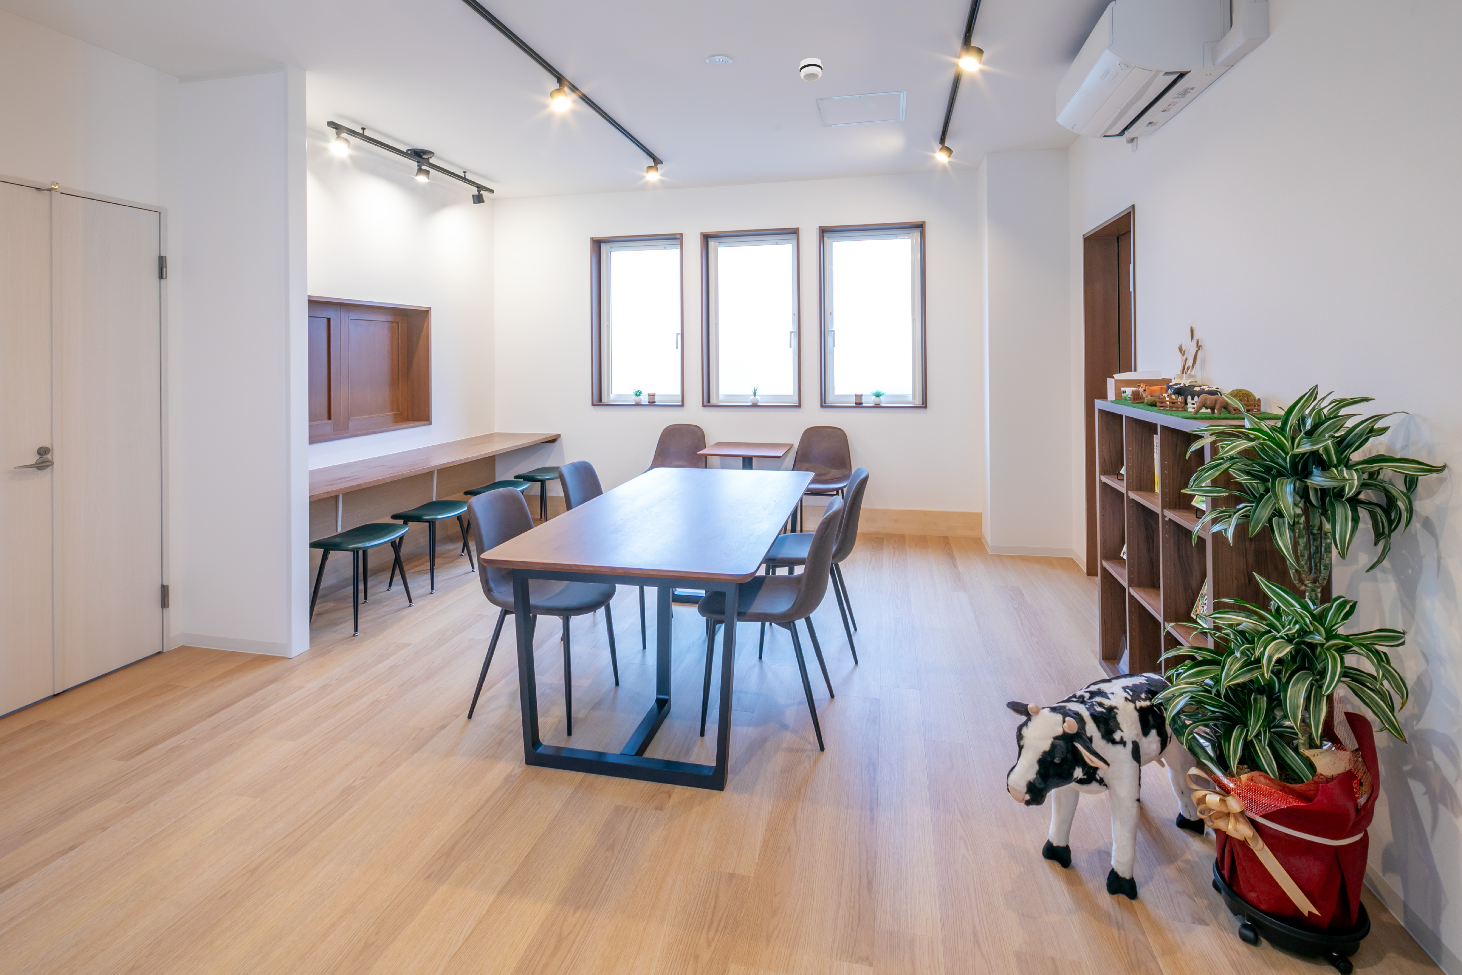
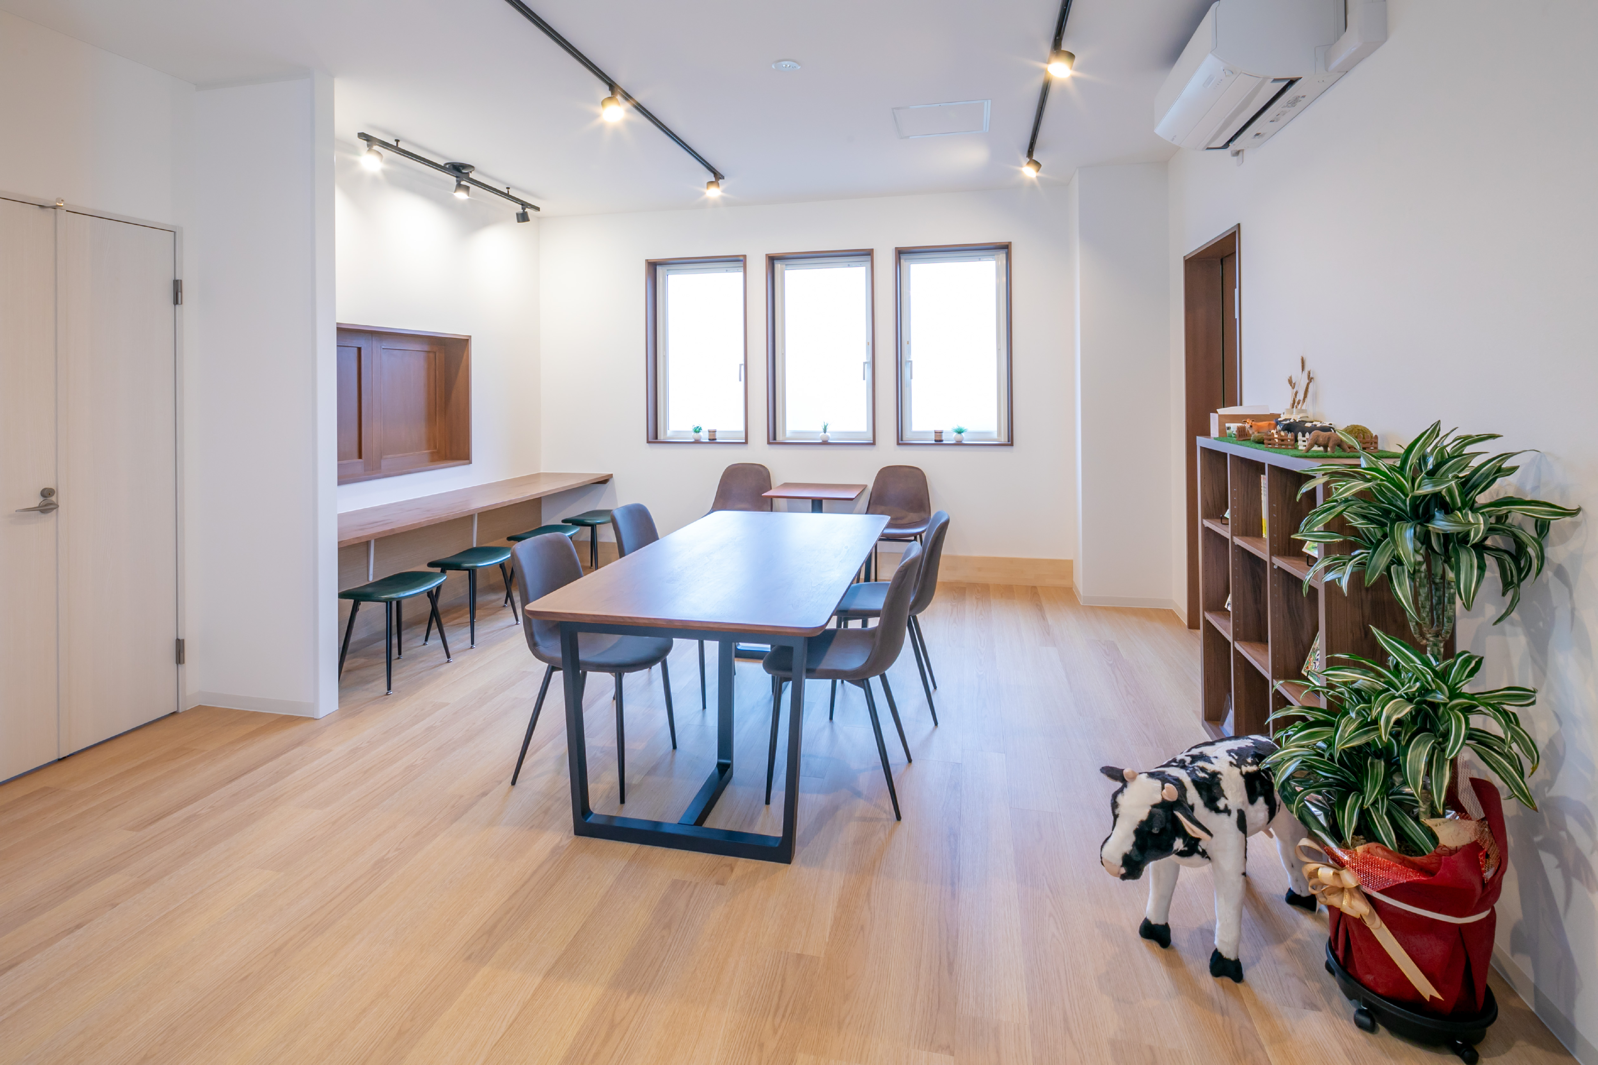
- smoke detector (811, 70)
